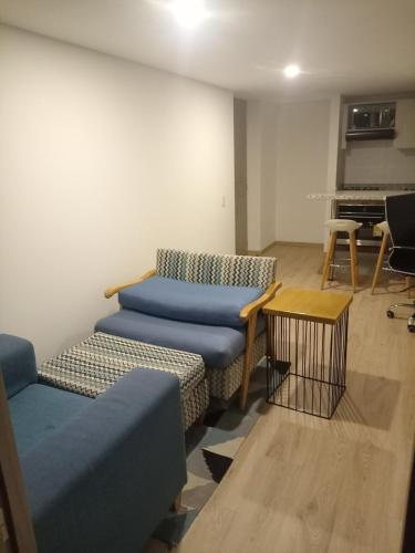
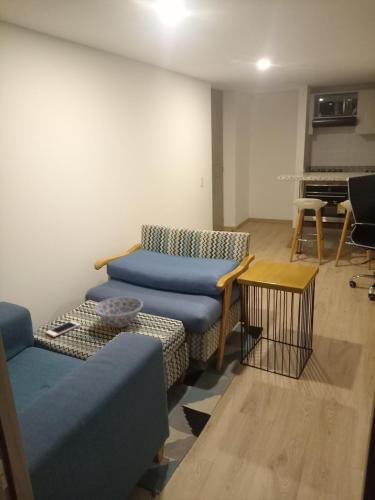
+ cell phone (63, 328)
+ bowl (119, 315)
